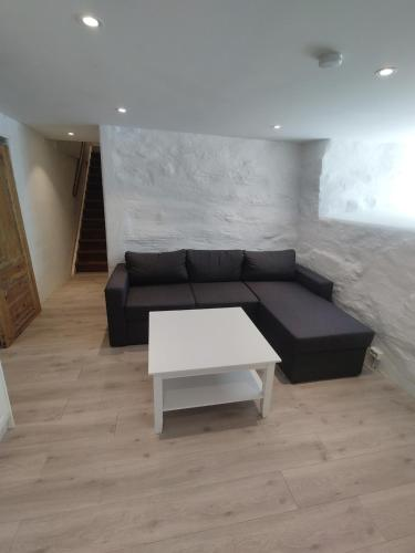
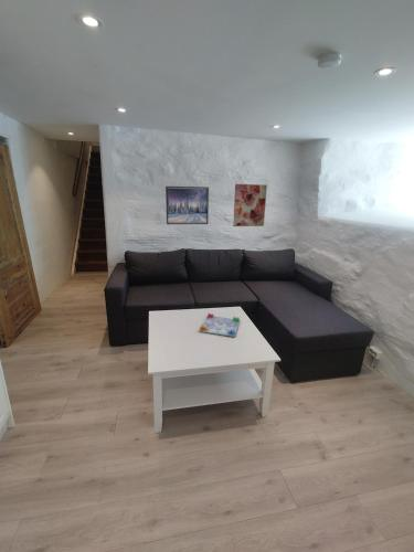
+ wall art (250, 205)
+ board game (220, 323)
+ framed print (187, 205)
